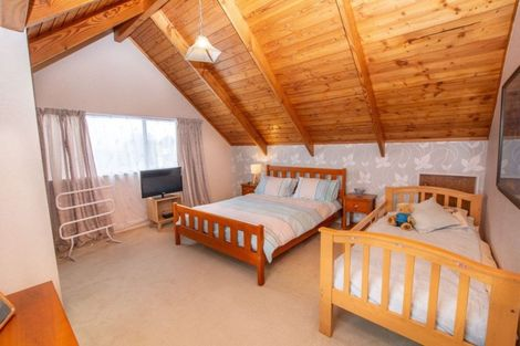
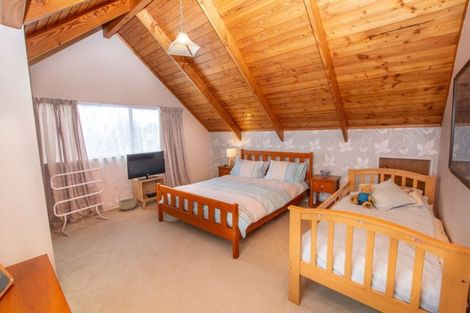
+ basket (128, 198)
